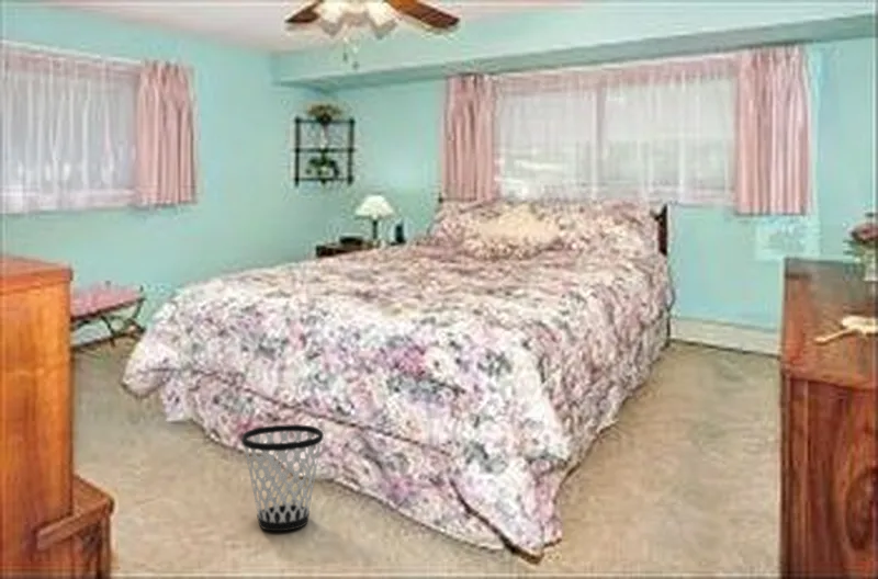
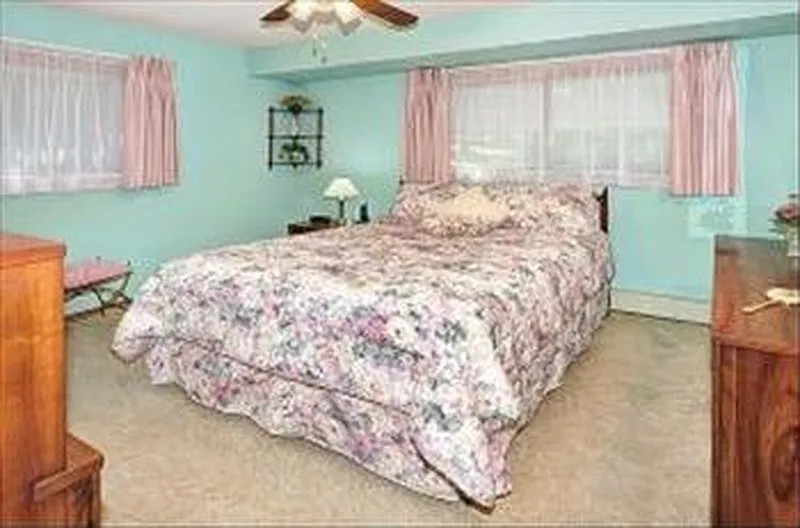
- wastebasket (283, 478)
